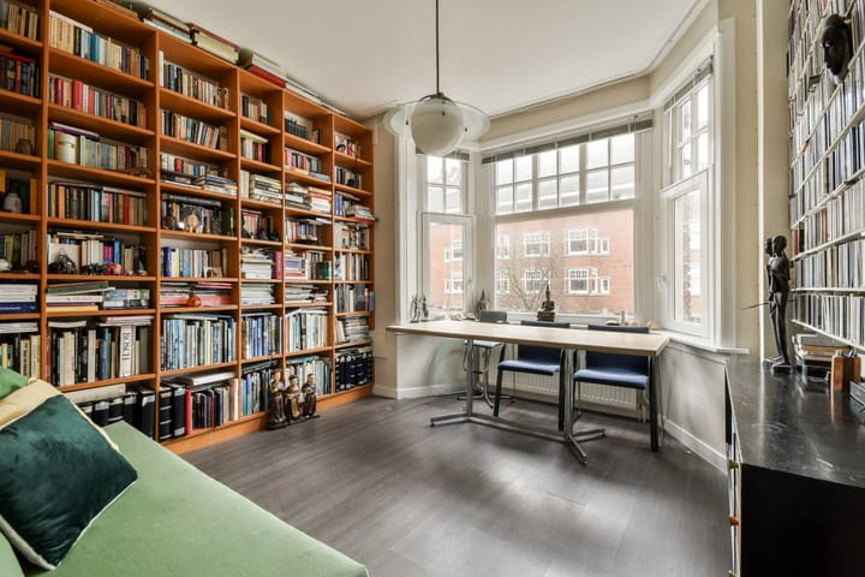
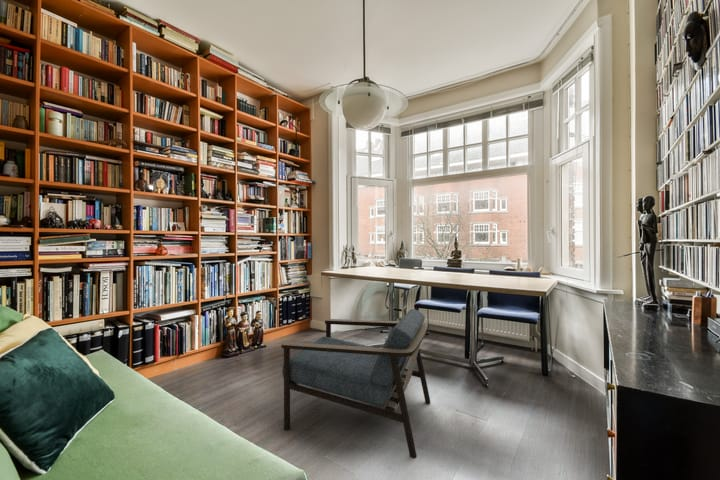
+ armchair (360, 363)
